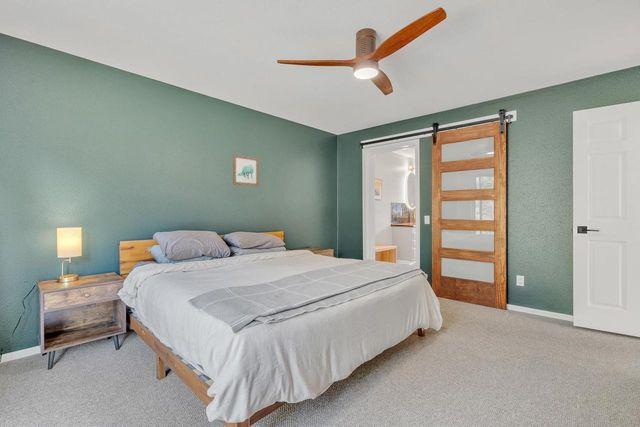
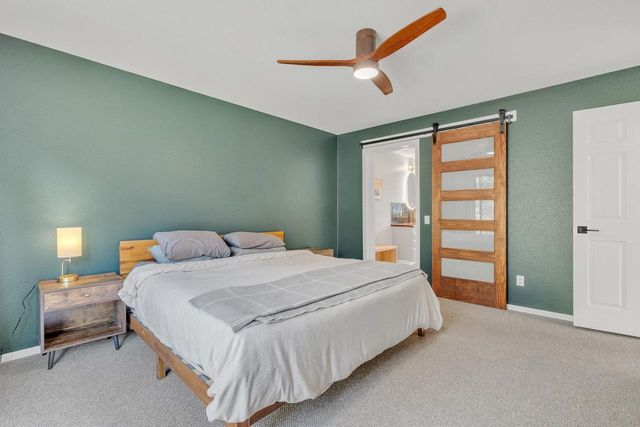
- wall art (246, 171)
